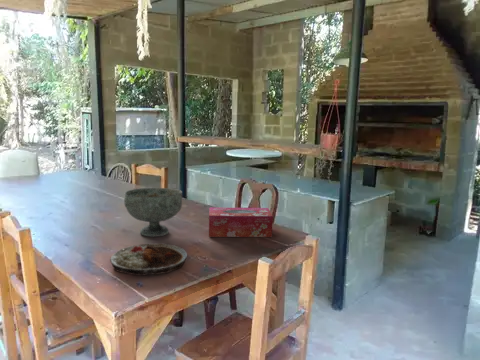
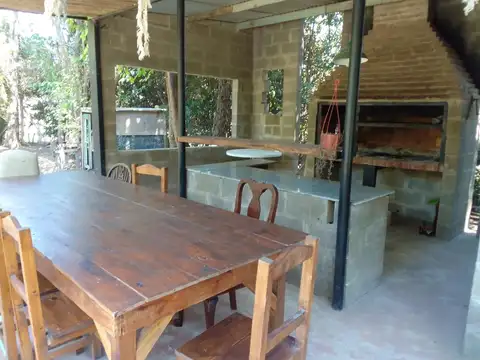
- plate (149, 256)
- decorative bowl (154, 211)
- tissue box (239, 221)
